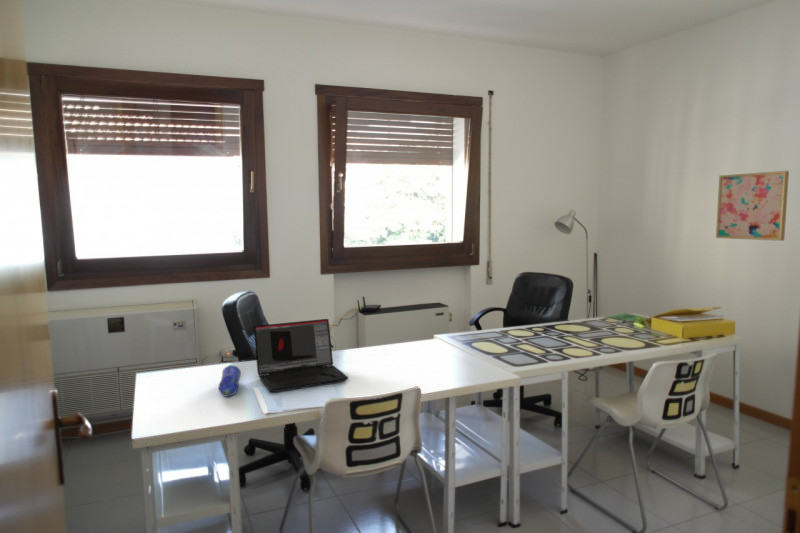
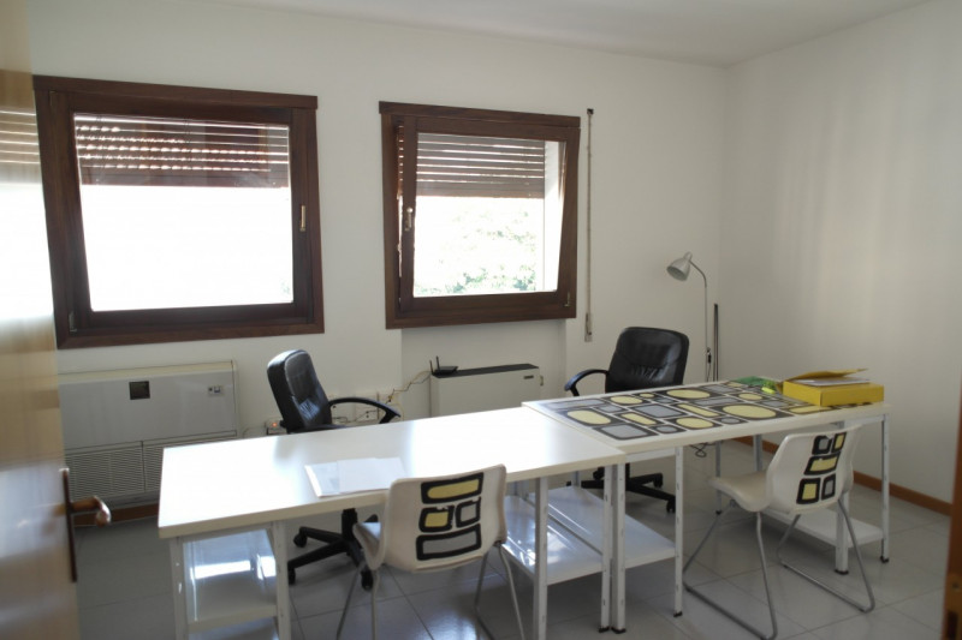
- wall art (750, 206)
- laptop (300, 352)
- pencil case (230, 379)
